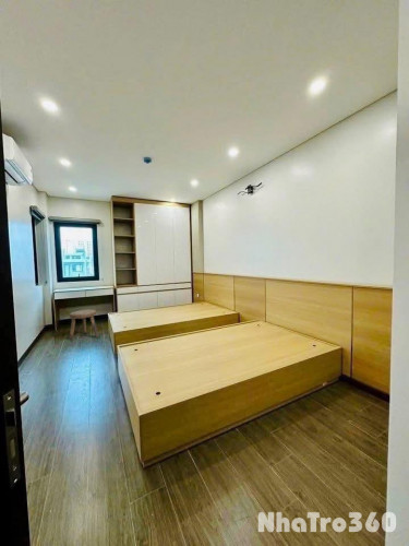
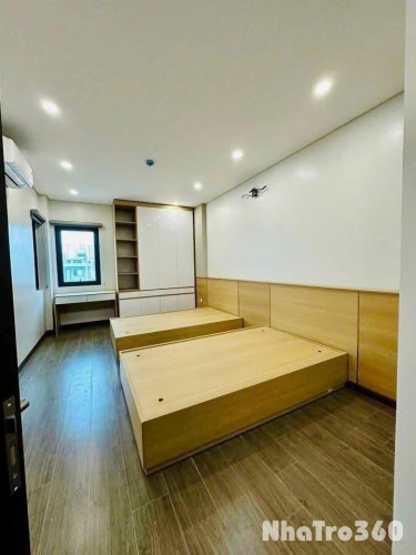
- stool (84, 324)
